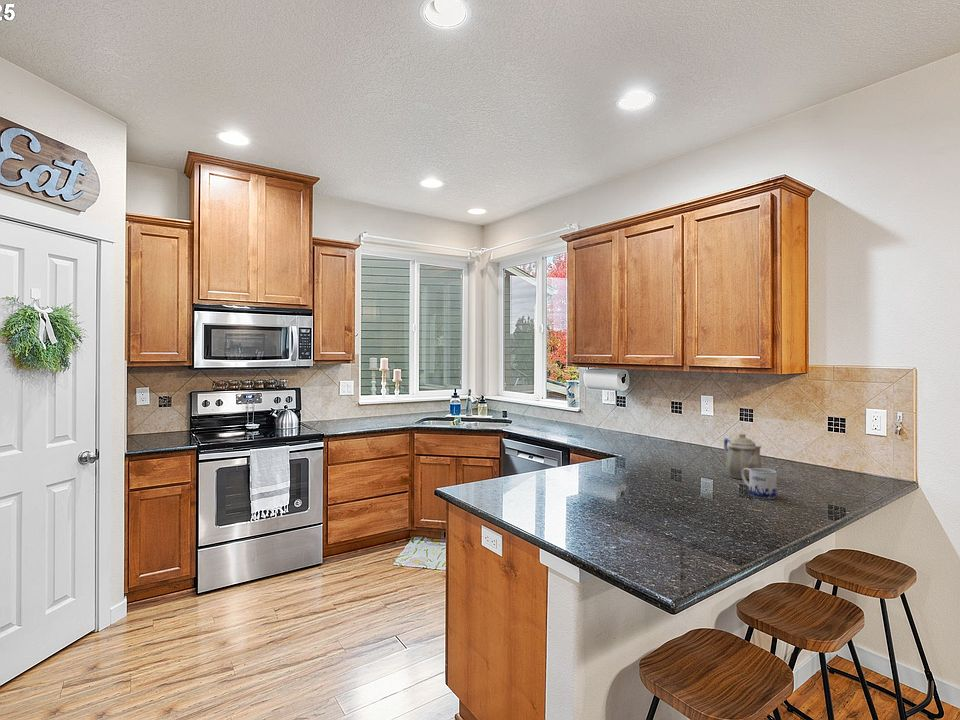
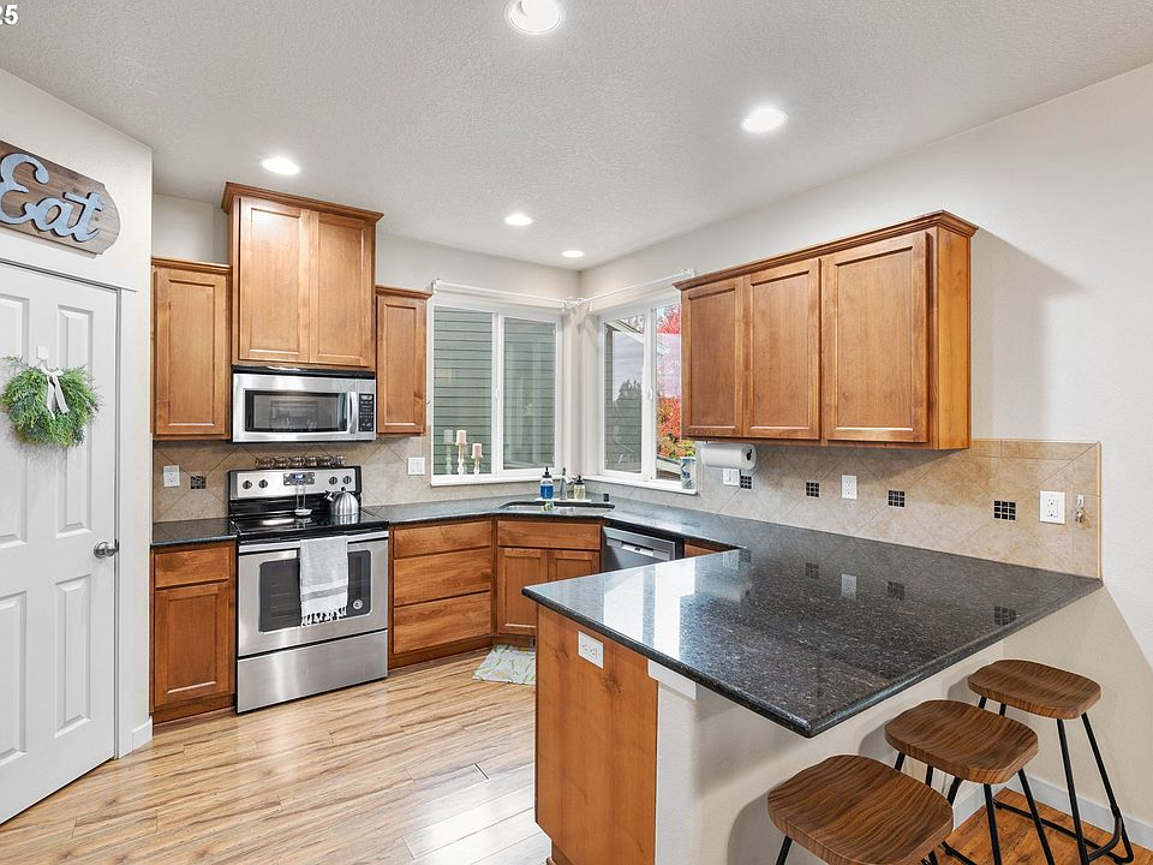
- mug (759, 482)
- teapot (742, 455)
